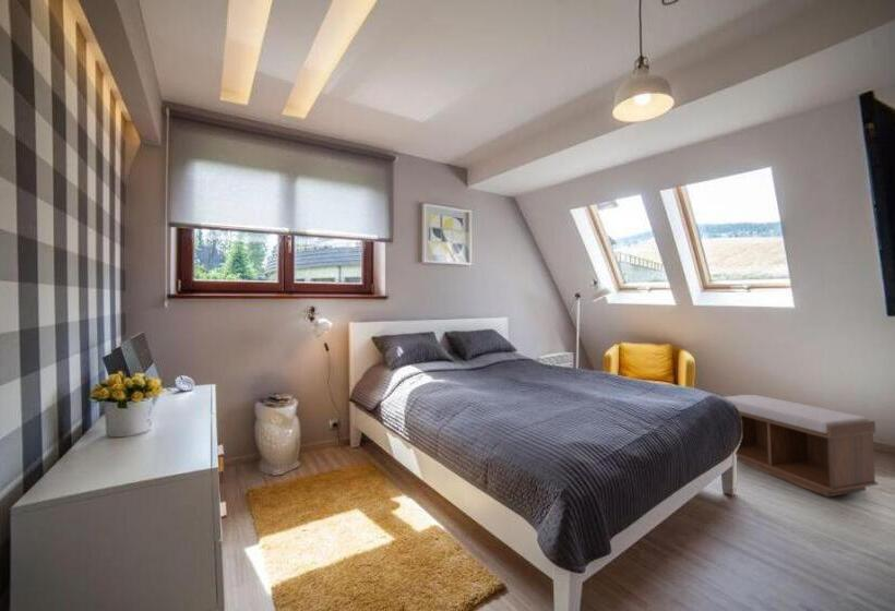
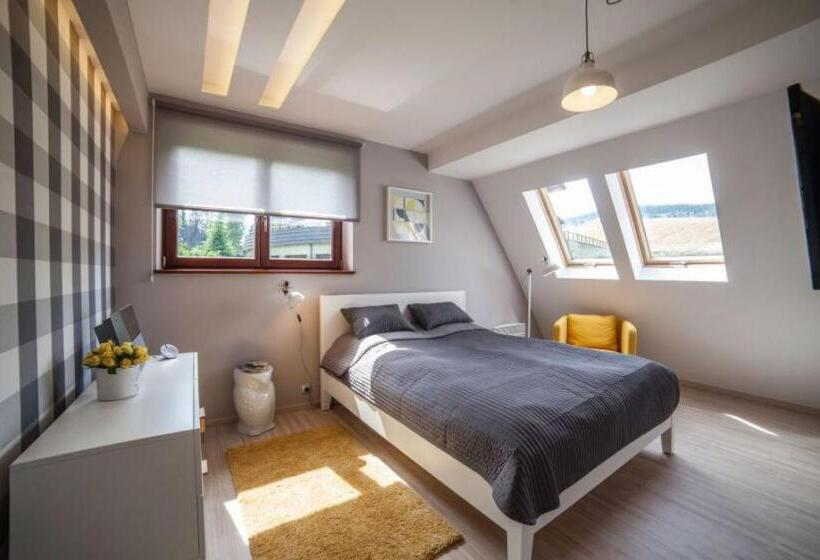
- bench (787, 438)
